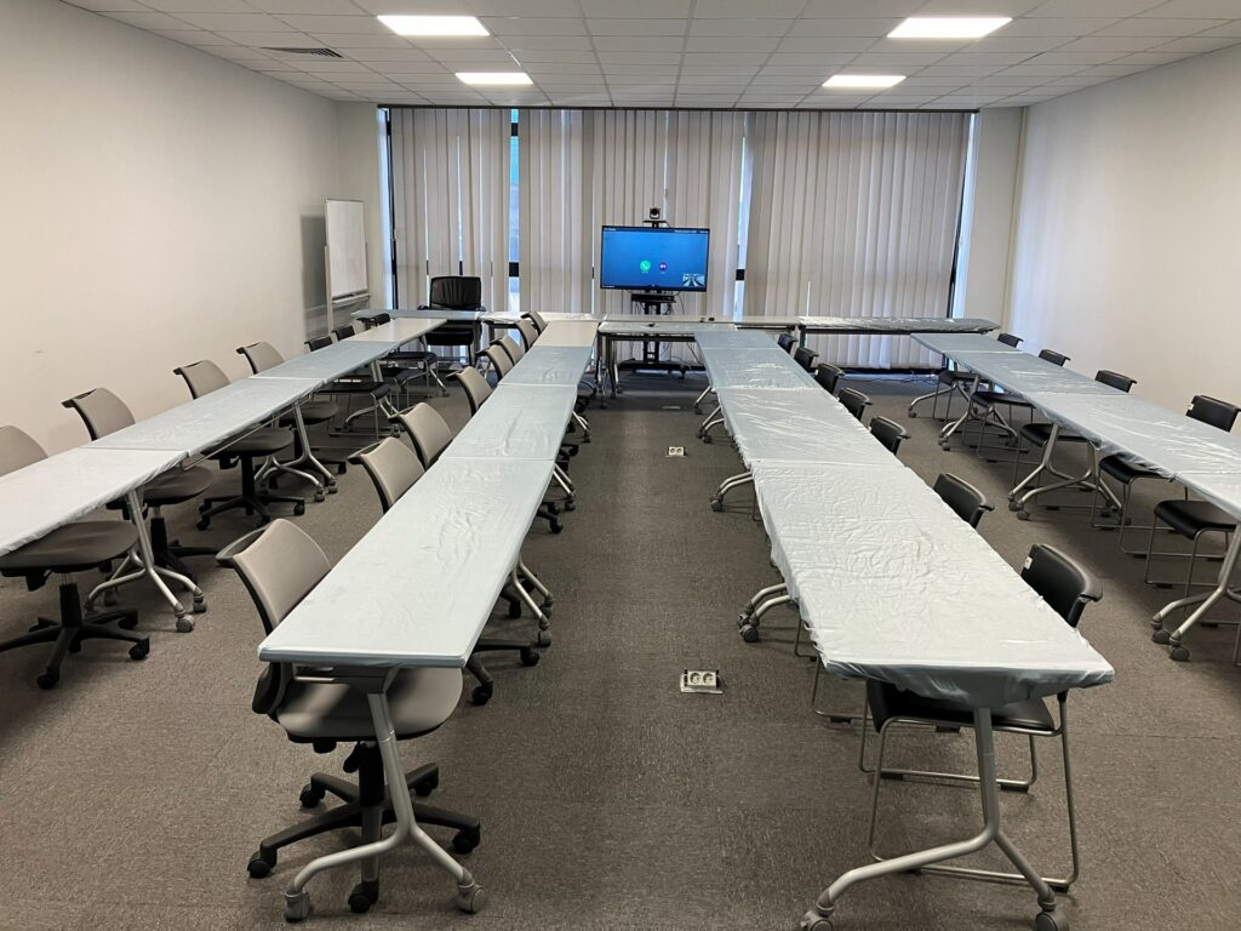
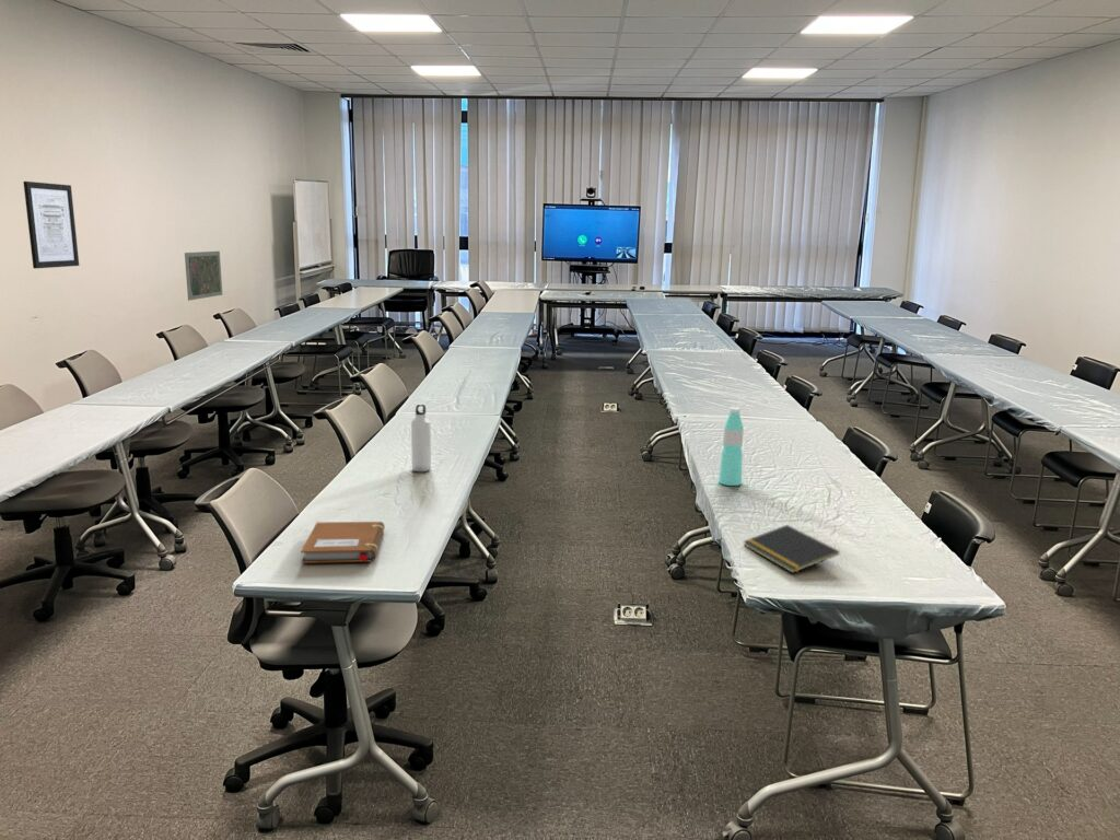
+ road map (205, 275)
+ notepad (790, 547)
+ water bottle (421, 436)
+ water bottle (732, 445)
+ wall art (52, 225)
+ notebook (345, 541)
